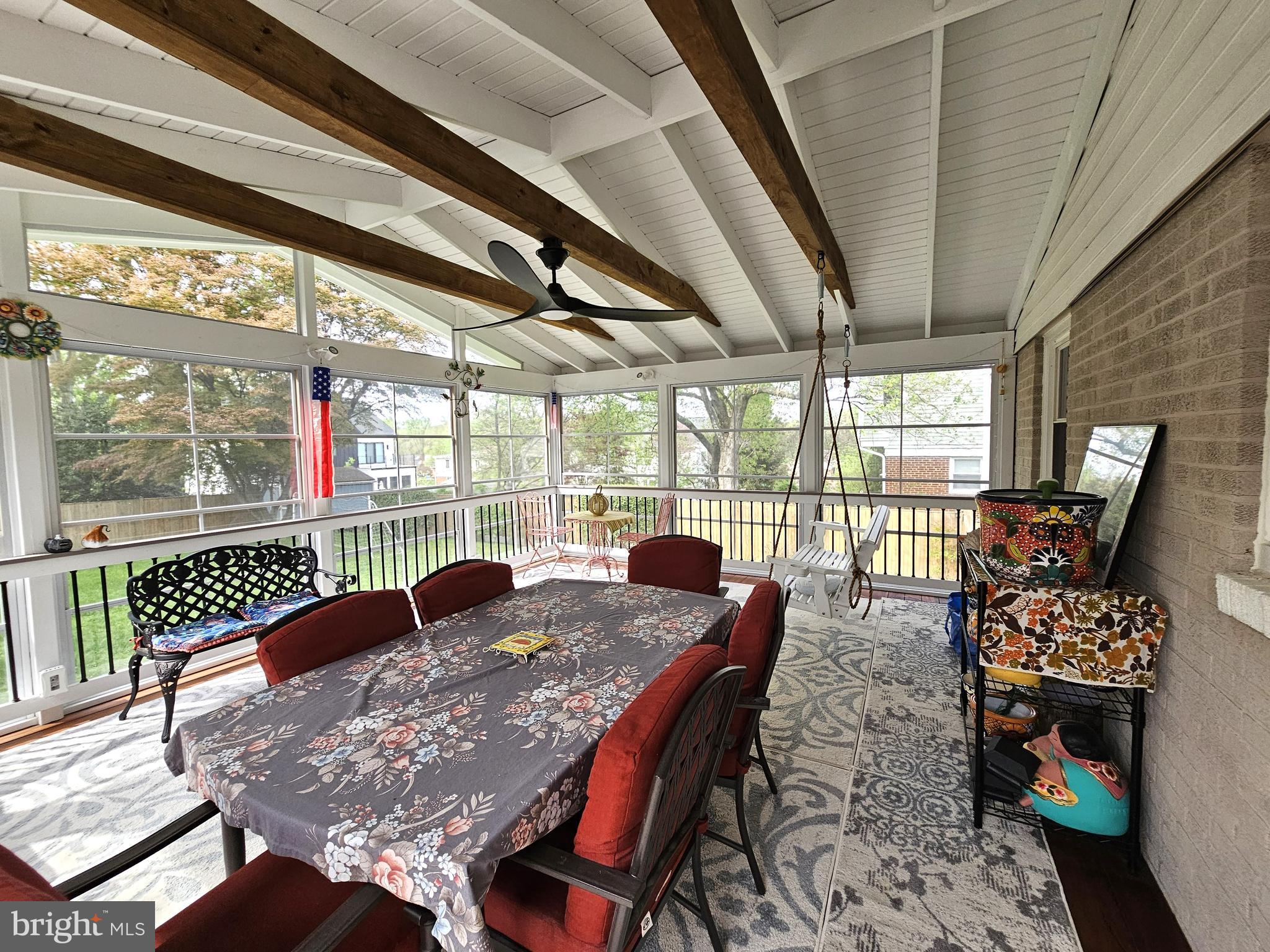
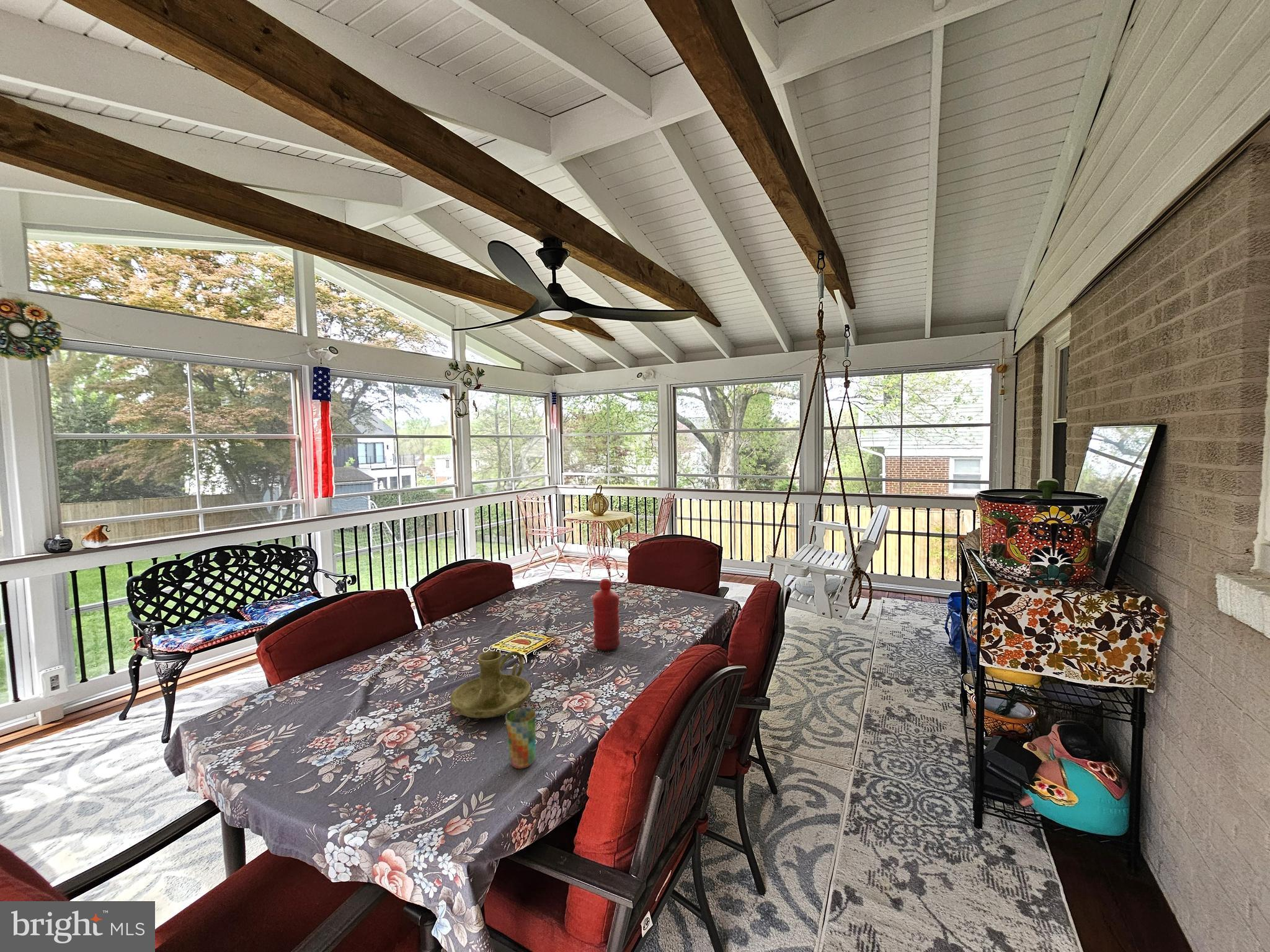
+ cup (522, 738)
+ candle holder (496, 676)
+ water bottle (606, 613)
